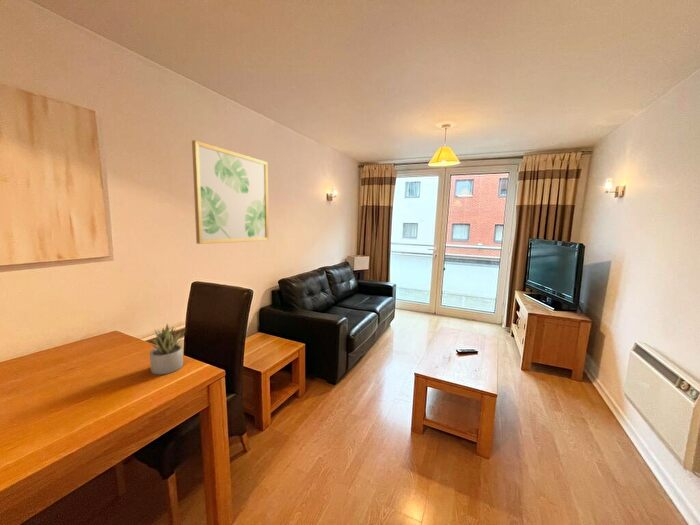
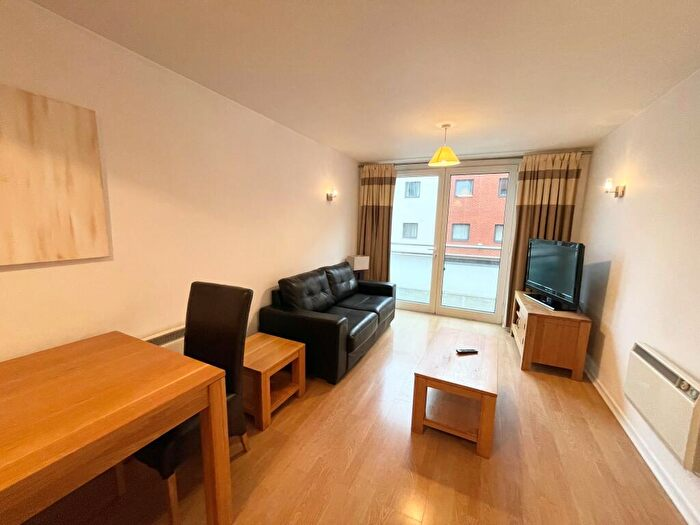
- wall art (236, 198)
- succulent plant (166, 346)
